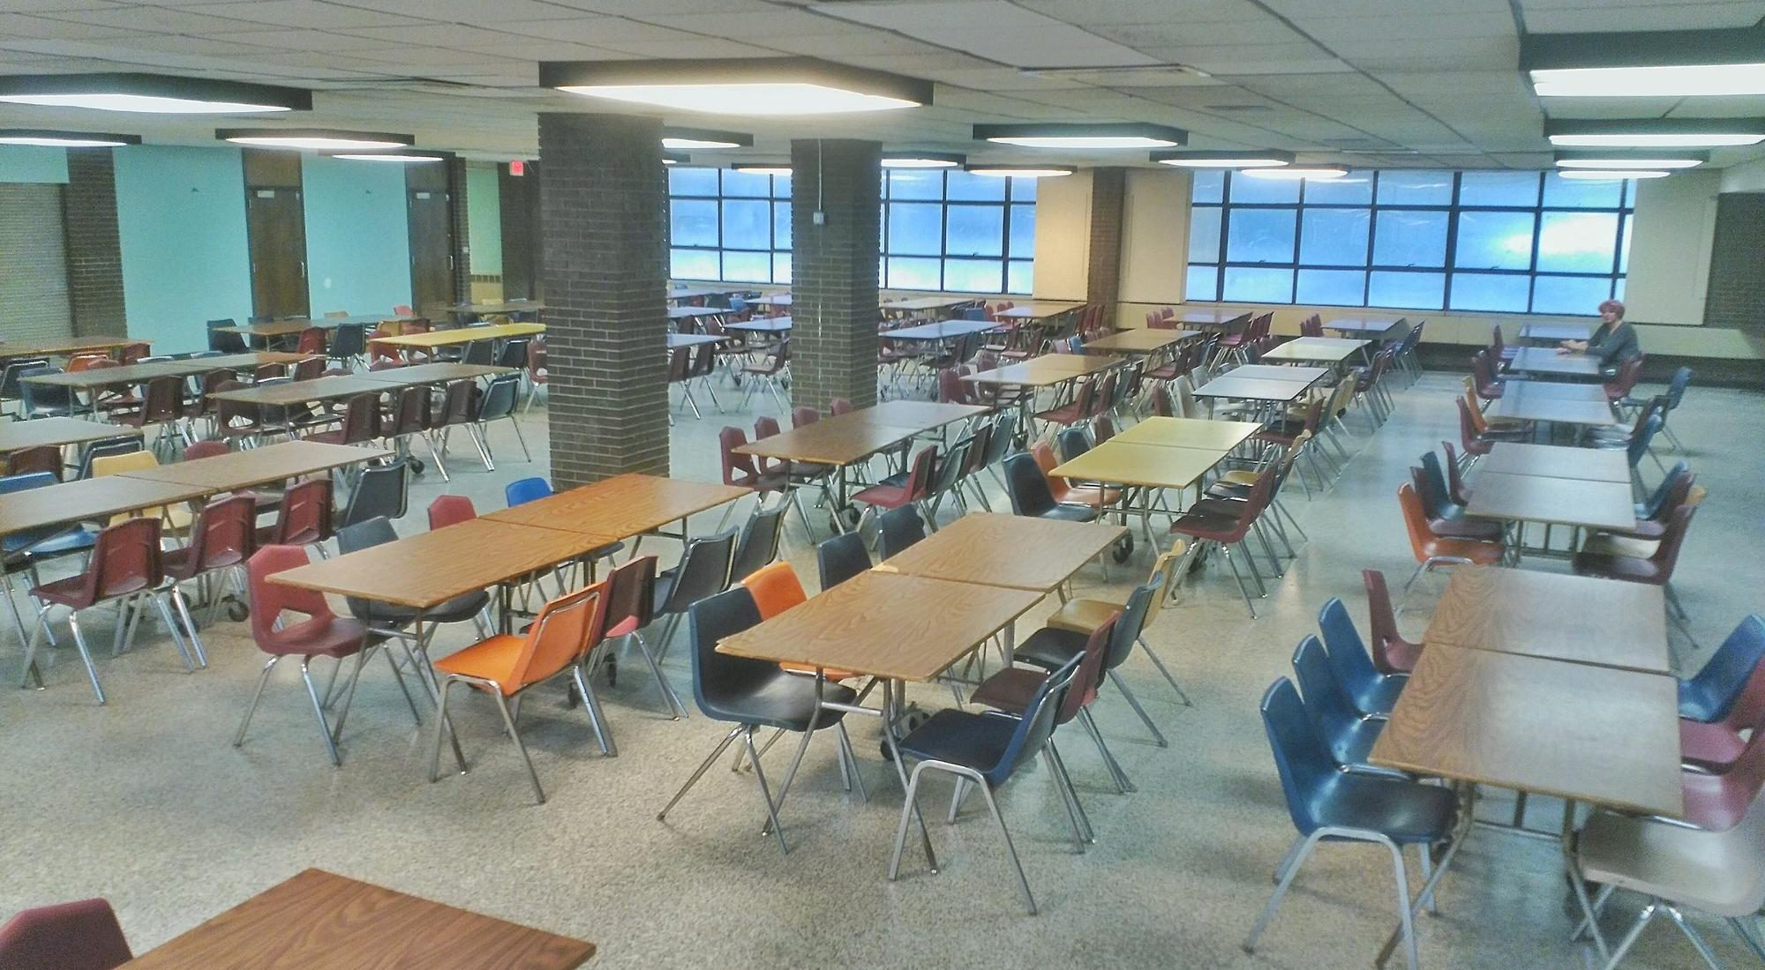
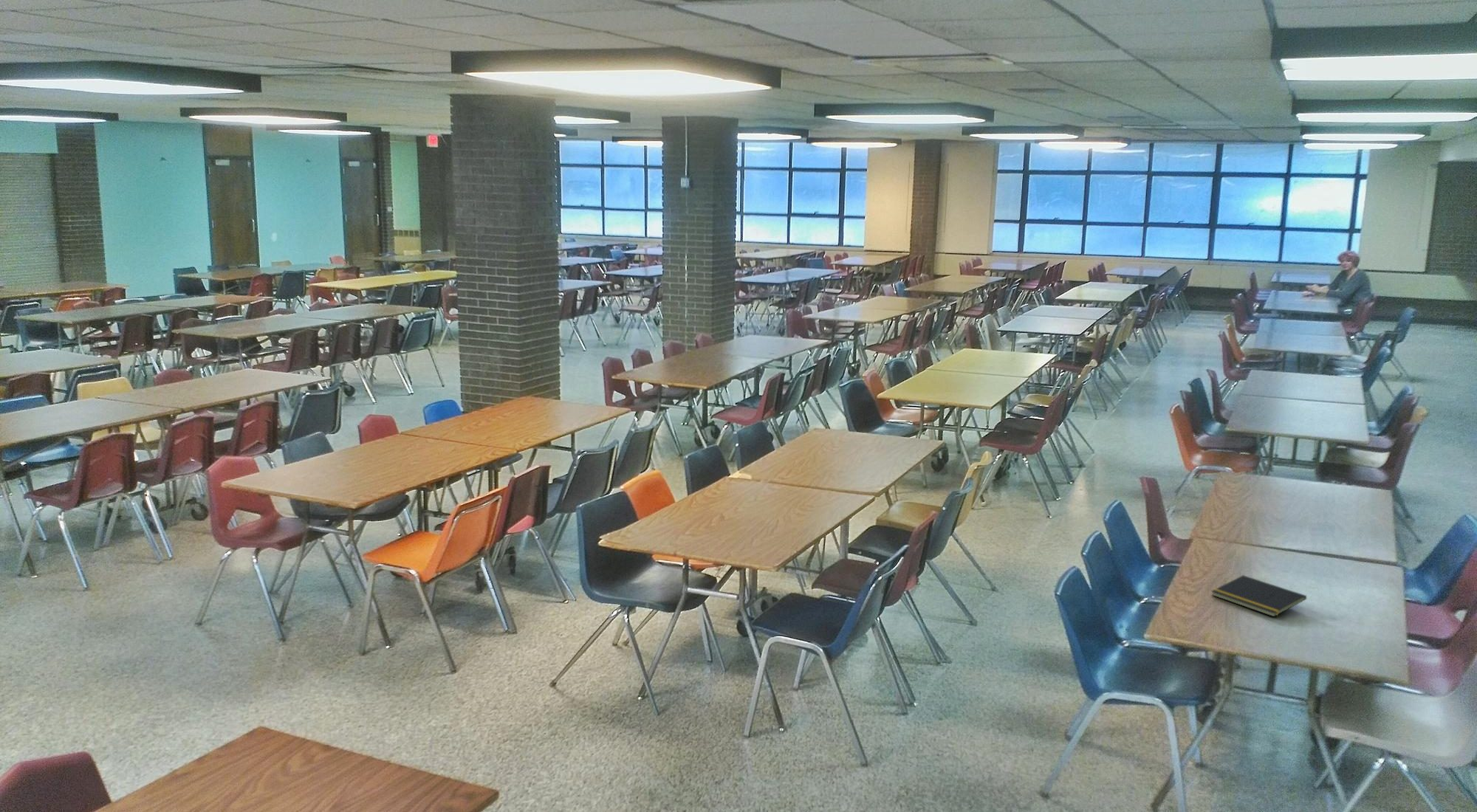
+ notepad (1258, 595)
